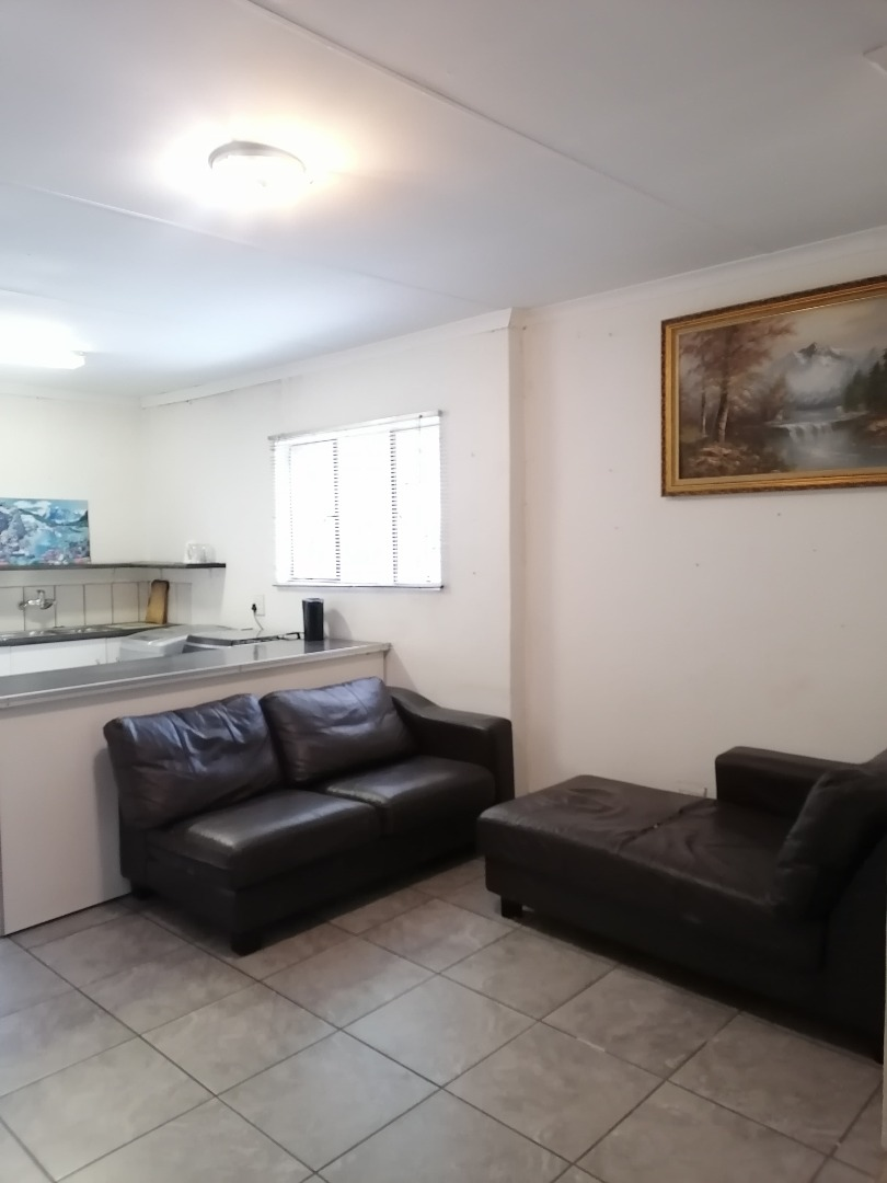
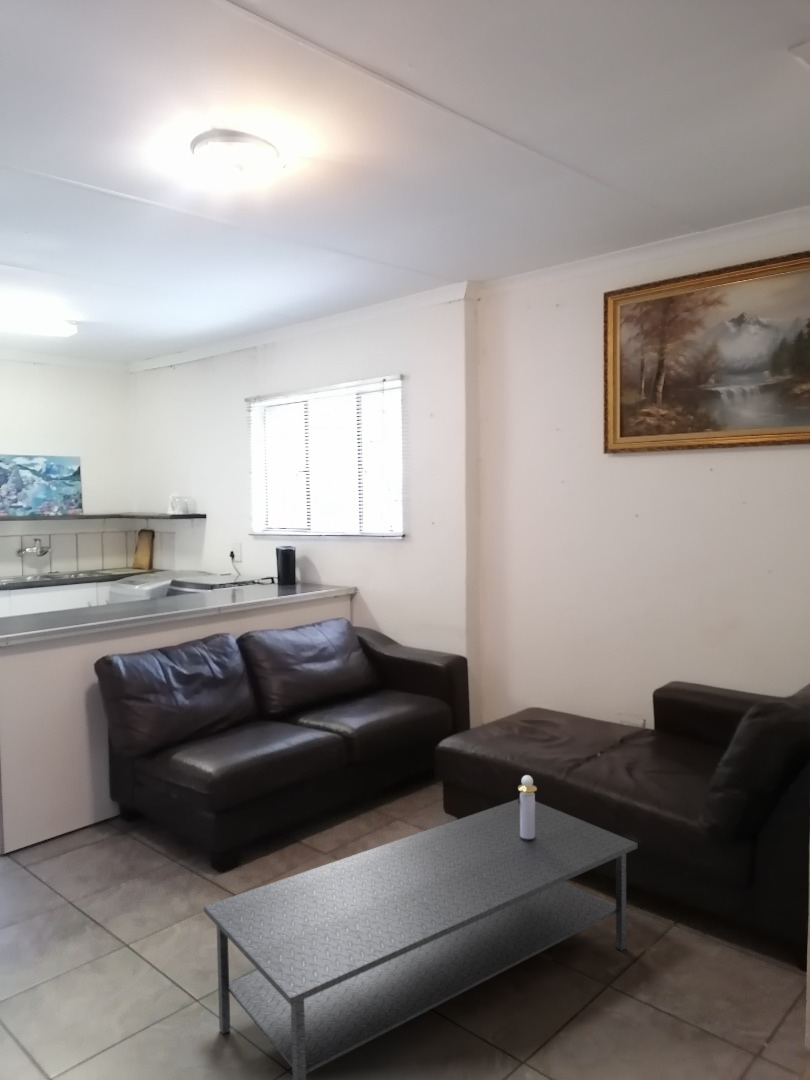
+ perfume bottle (527, 806)
+ coffee table (437, 929)
